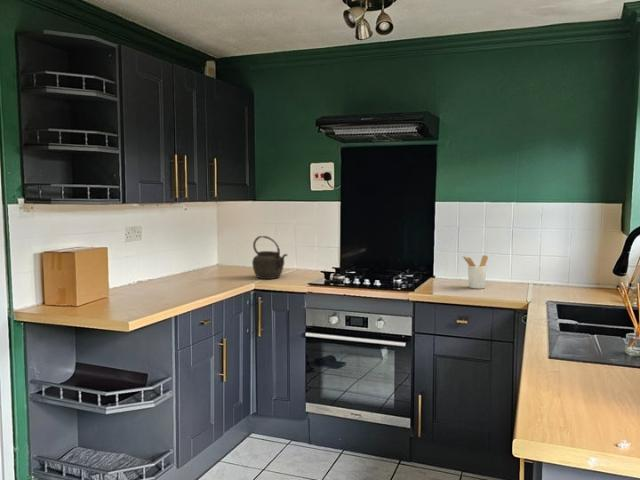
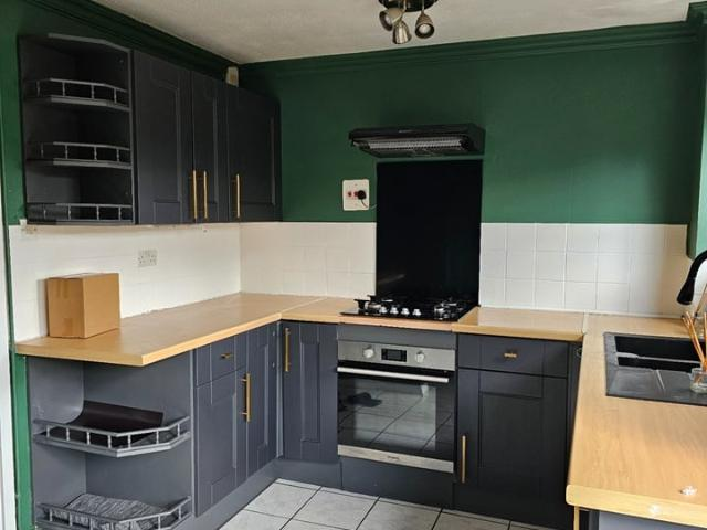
- kettle (270, 257)
- utensil holder (473, 271)
